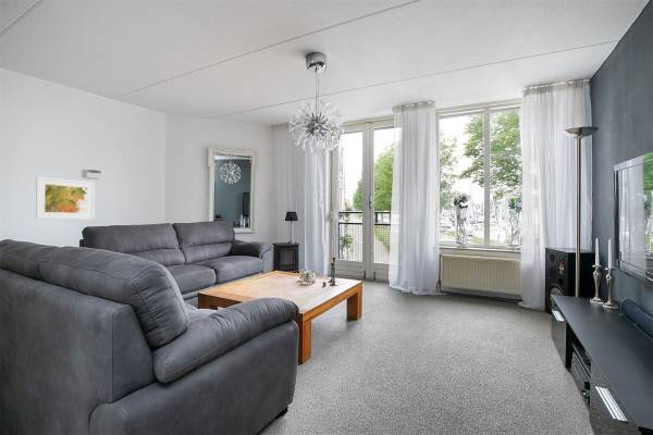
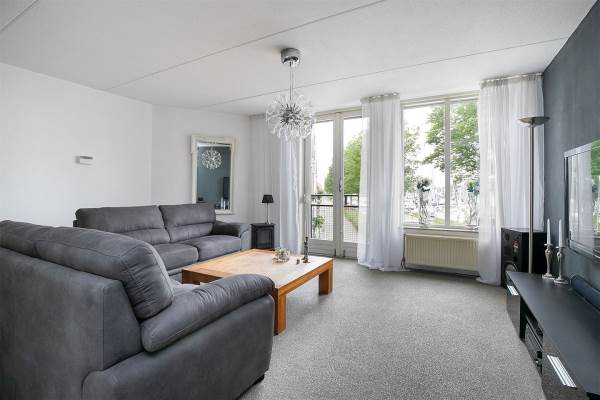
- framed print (66, 199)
